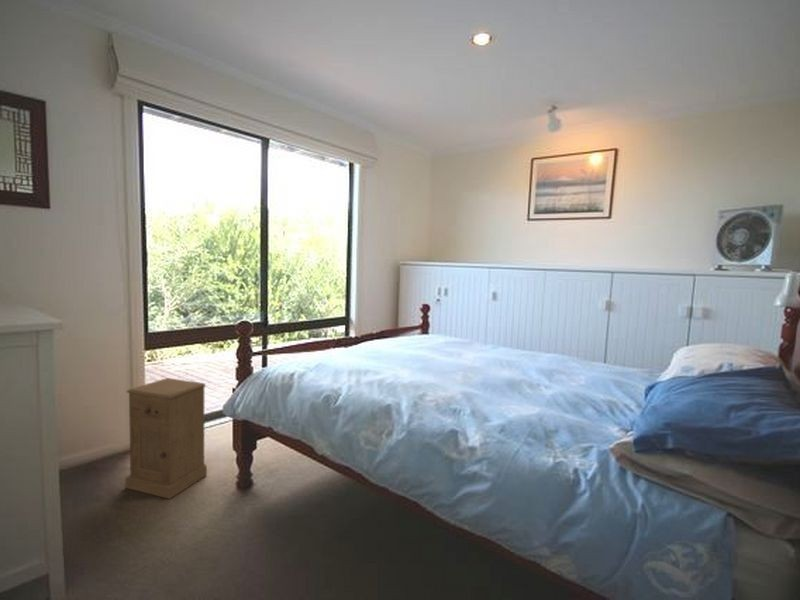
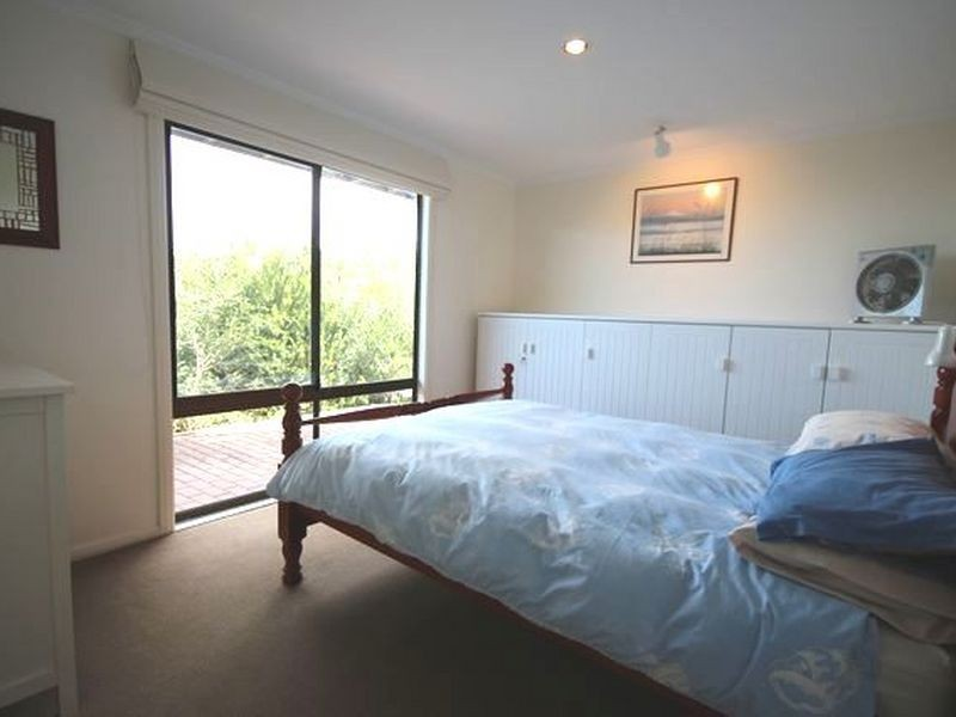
- nightstand (167, 434)
